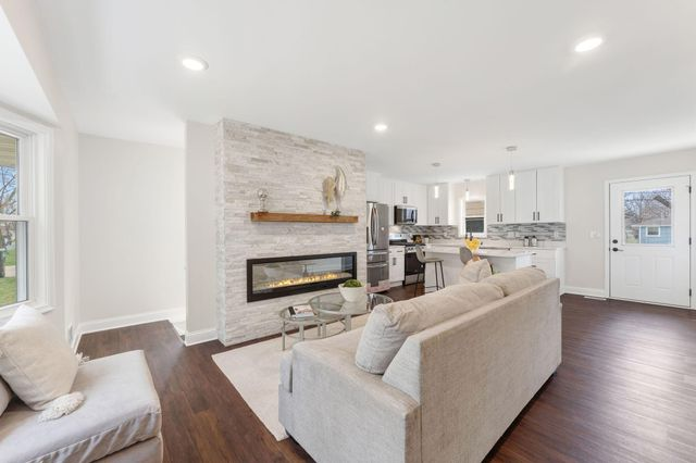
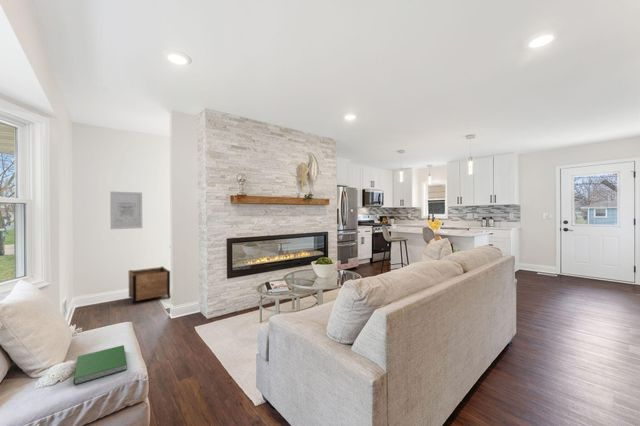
+ wall art (126, 210)
+ hardcover book (101, 362)
+ planter (149, 284)
